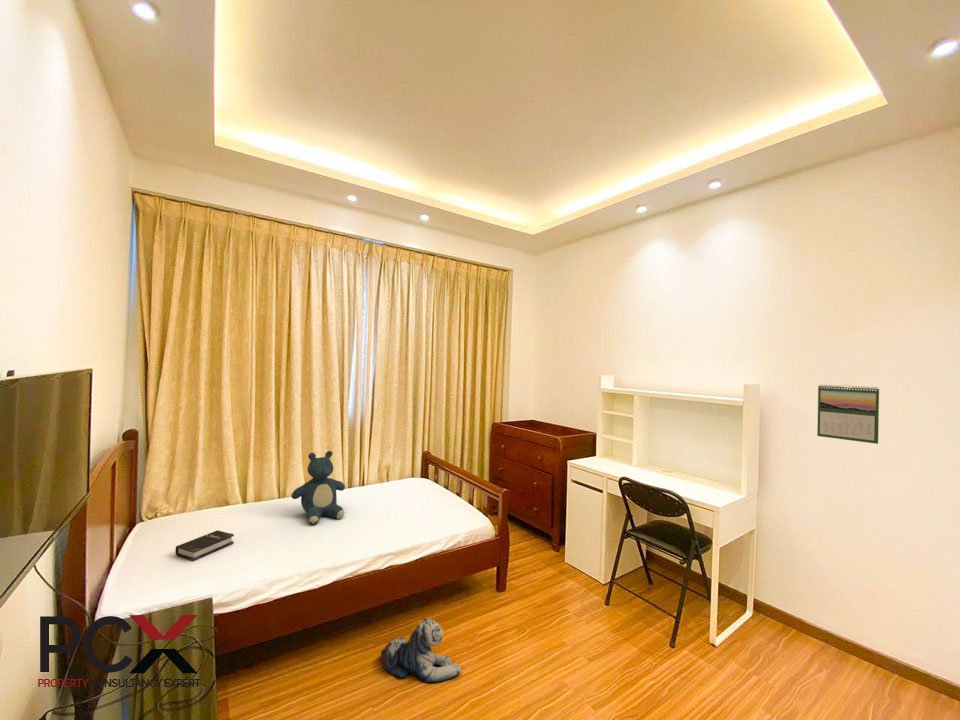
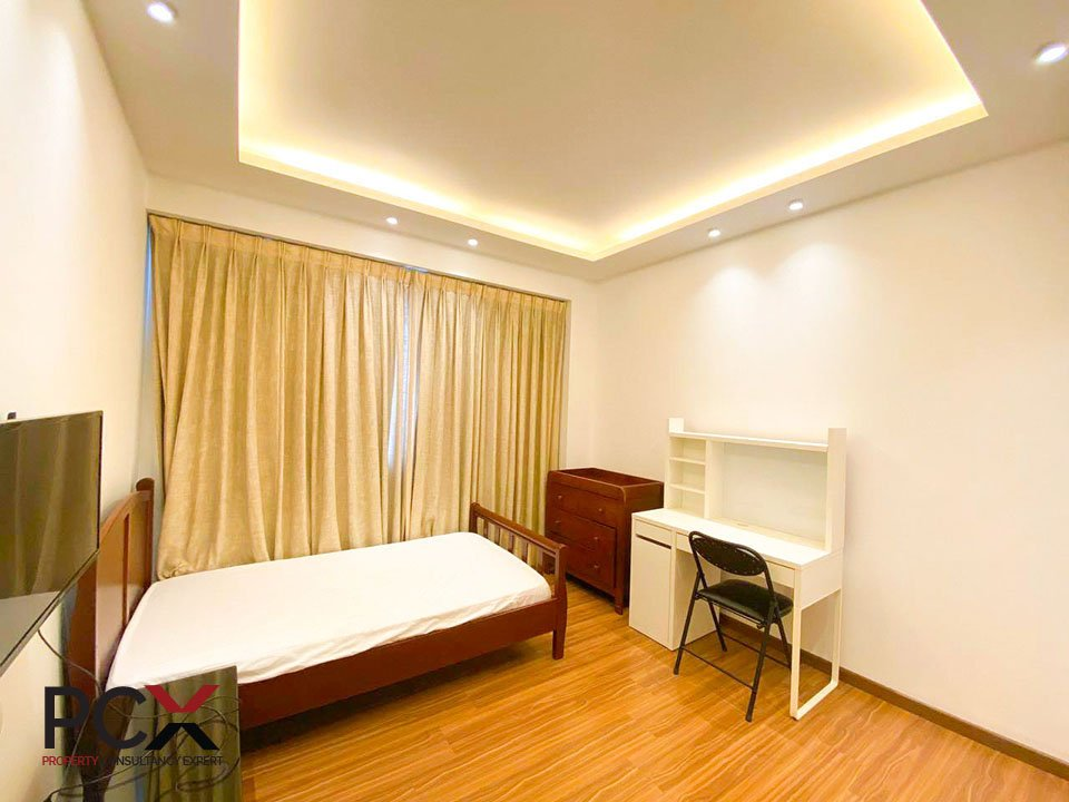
- teddy bear (322, 485)
- calendar (846, 412)
- plush toy (421, 641)
- hardback book (205, 544)
